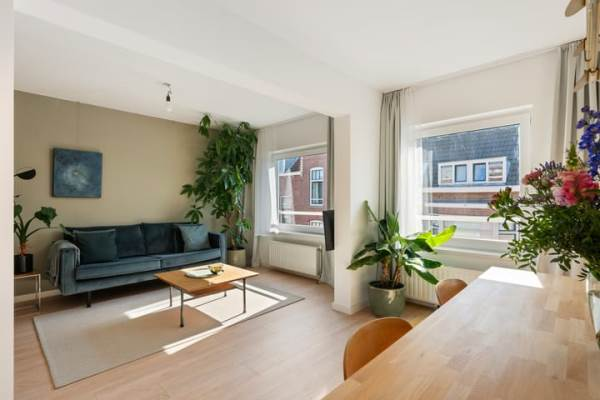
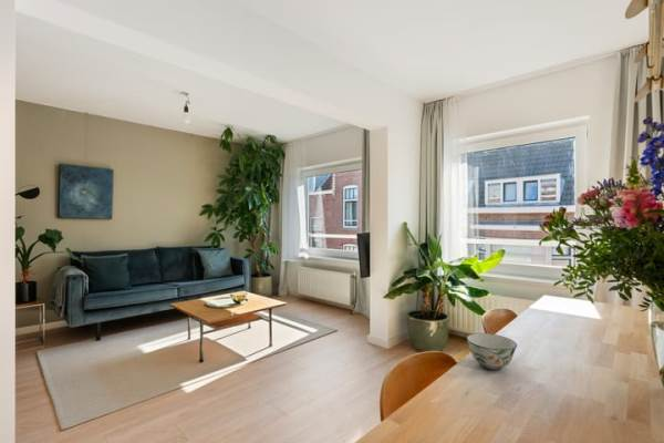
+ soup bowl (490, 352)
